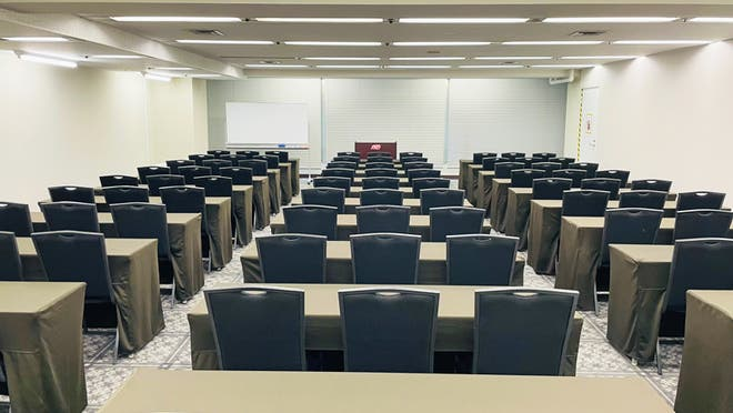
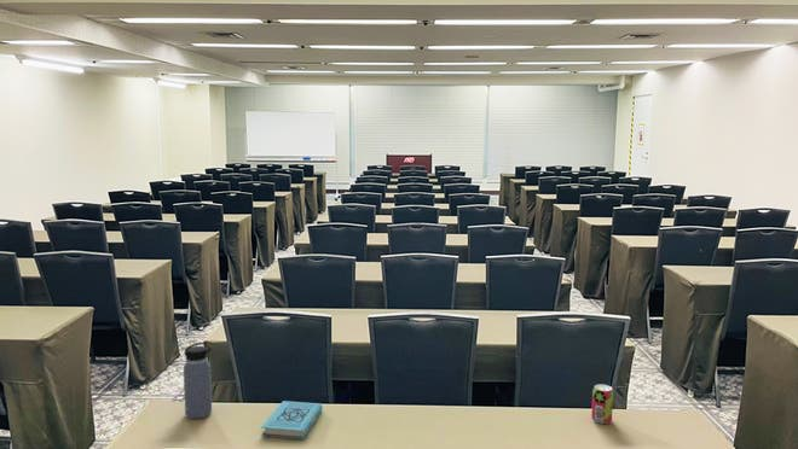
+ water bottle (197, 377)
+ beverage can (602, 403)
+ book (293, 419)
